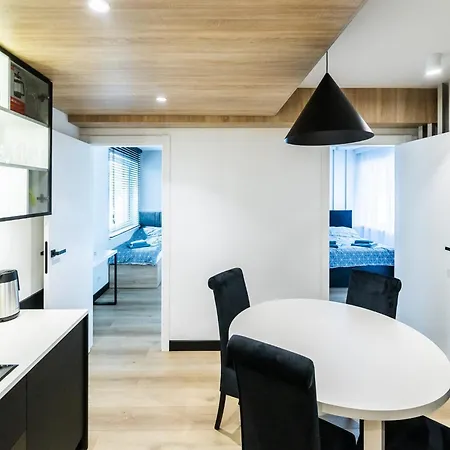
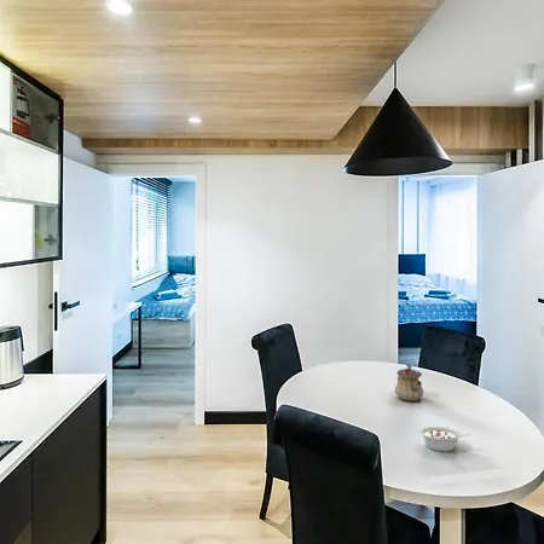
+ legume (441, 438)
+ teapot (407, 380)
